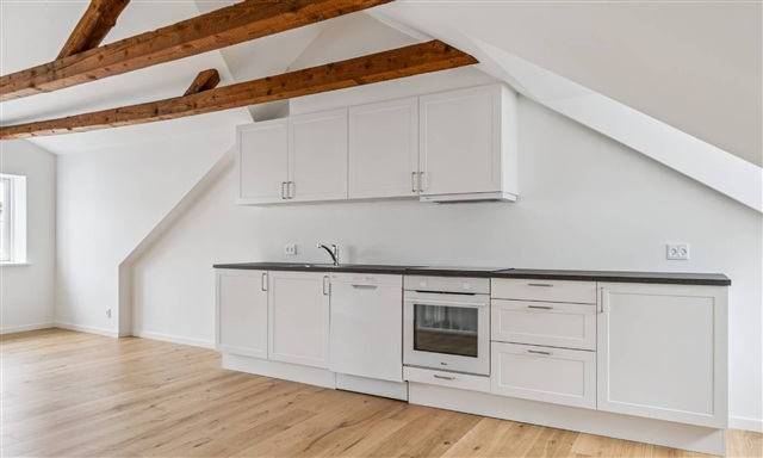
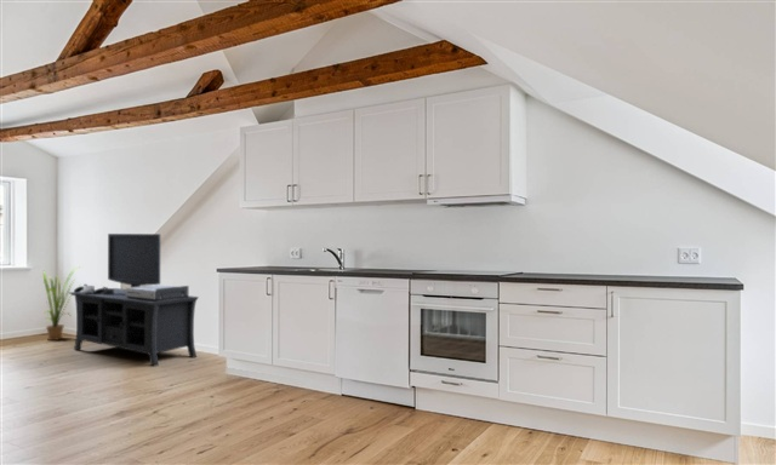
+ media console (131, 293)
+ house plant (58, 303)
